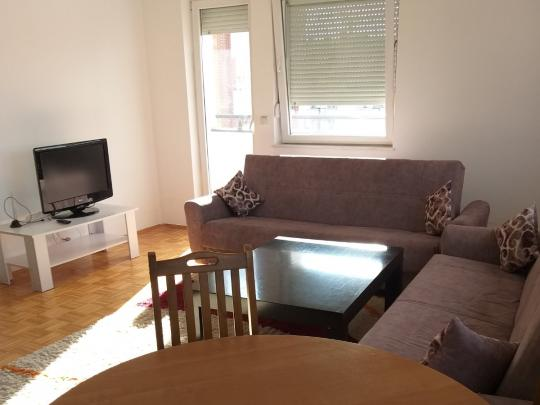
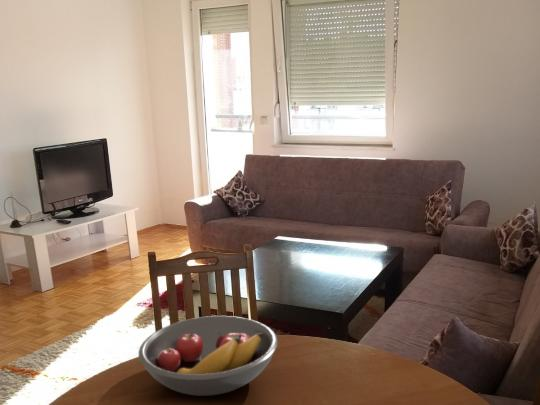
+ fruit bowl (209, 355)
